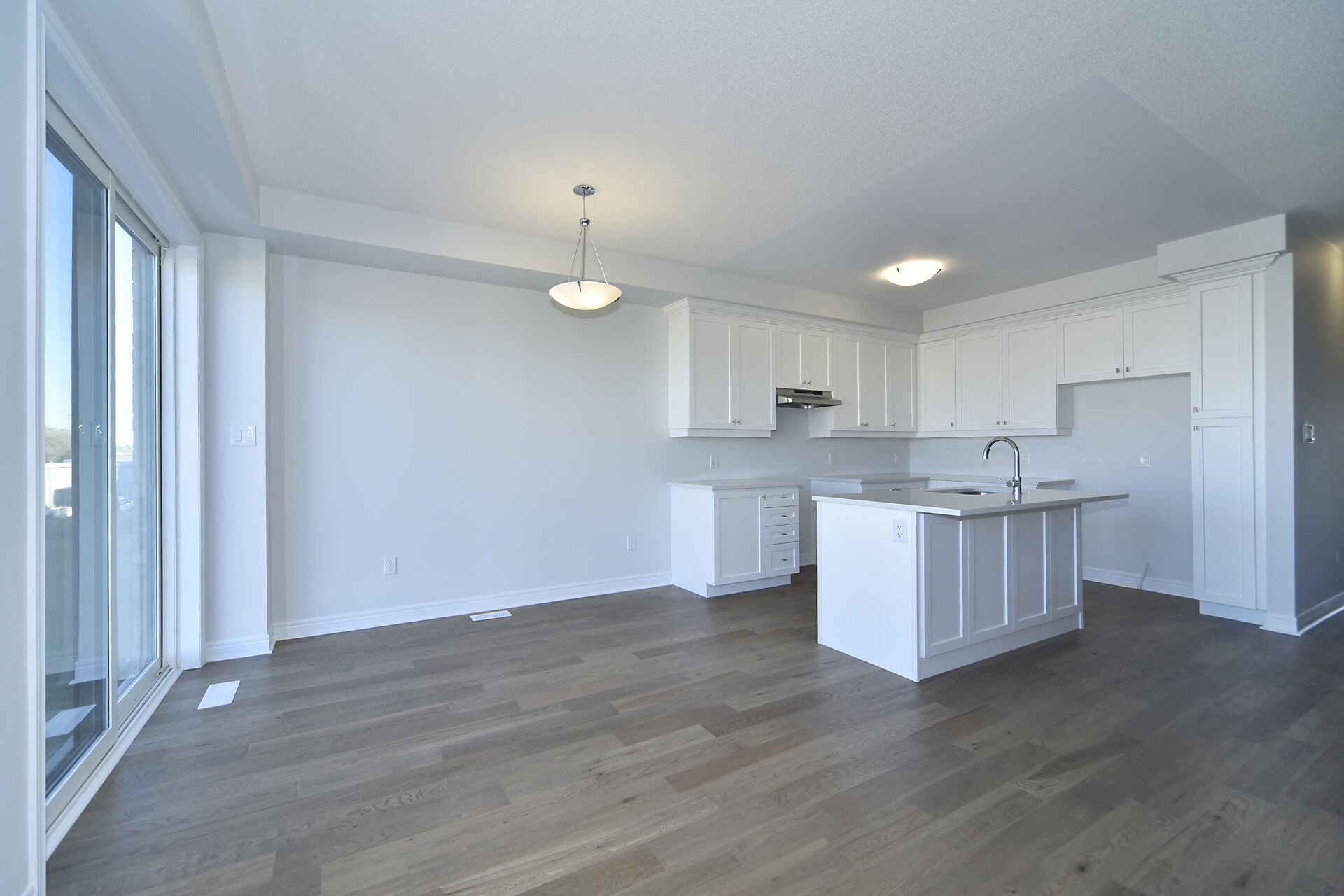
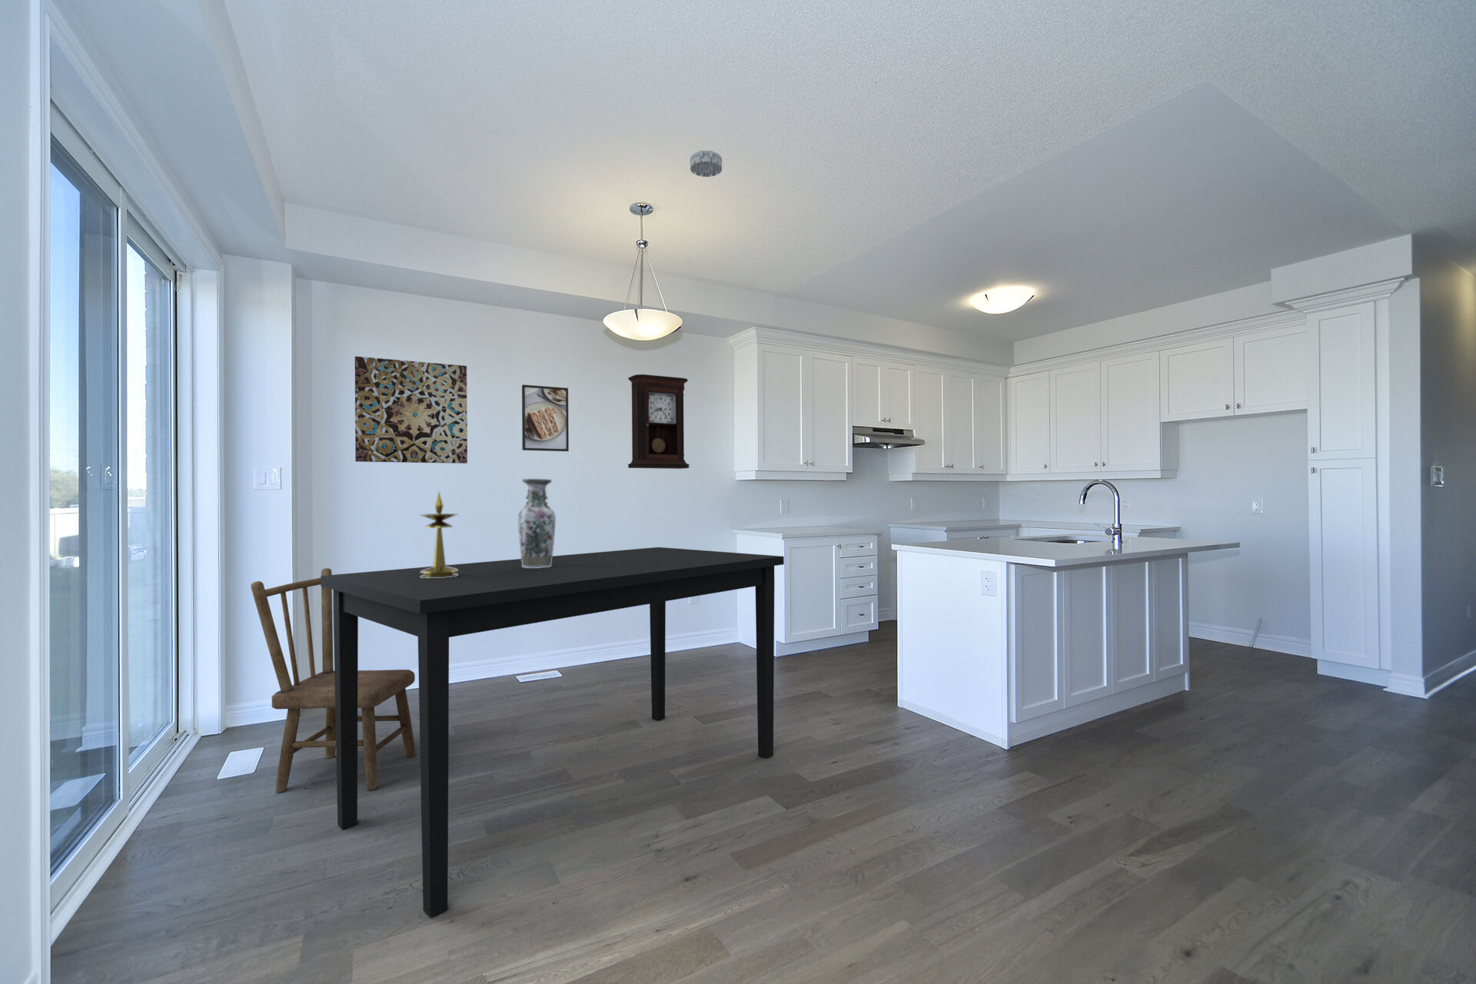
+ smoke detector (706, 163)
+ pendulum clock (660, 423)
+ wall art (413, 412)
+ dining chair (334, 672)
+ dining table (571, 616)
+ candlestick (439, 533)
+ vase (537, 522)
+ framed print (545, 418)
